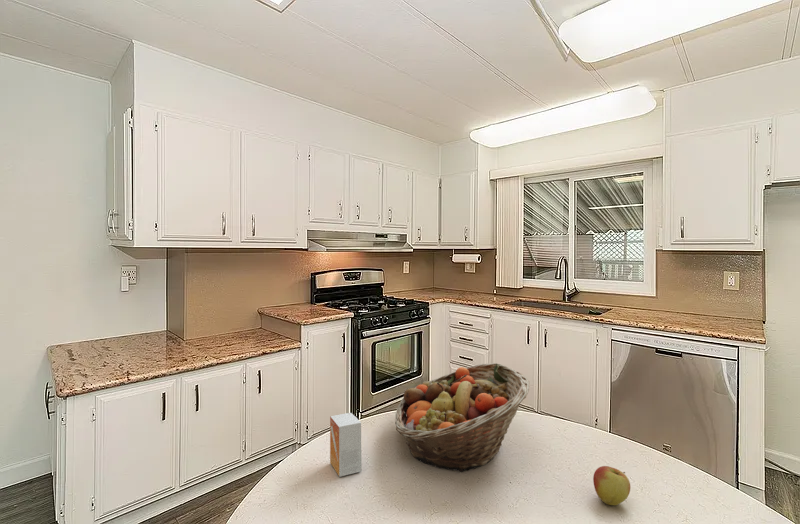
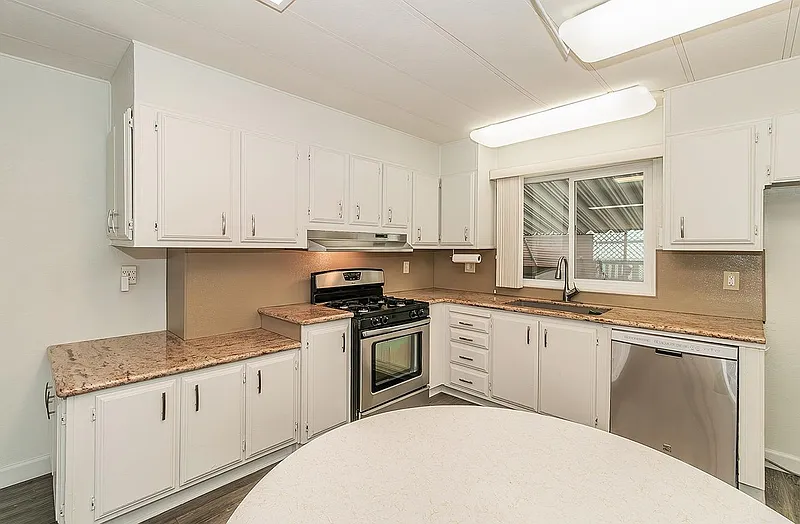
- fruit basket (459, 407)
- small box (345, 443)
- apple (611, 484)
